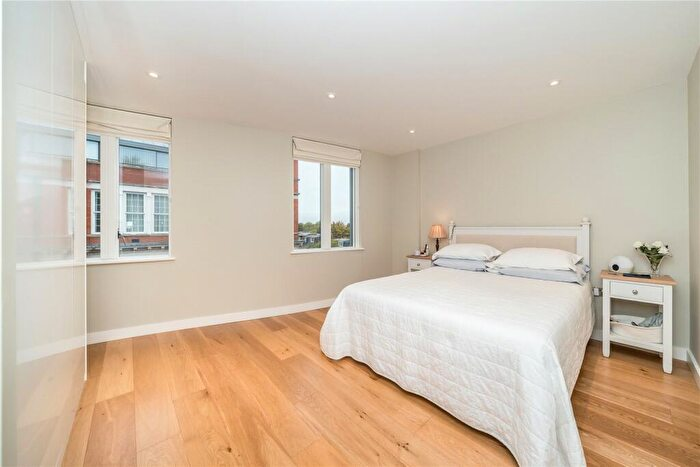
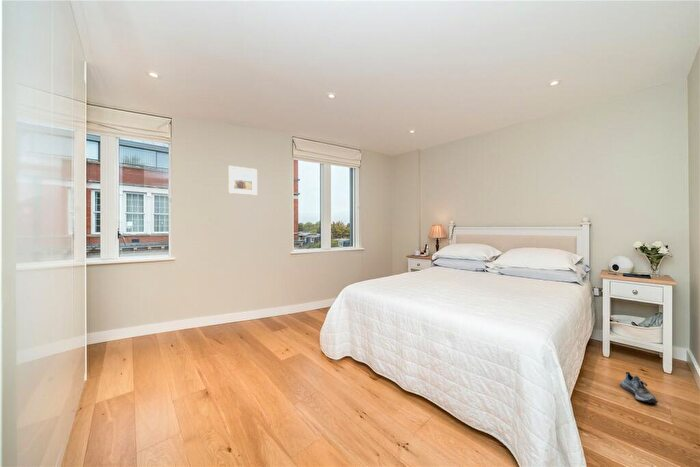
+ shoe (639, 386)
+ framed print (243, 180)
